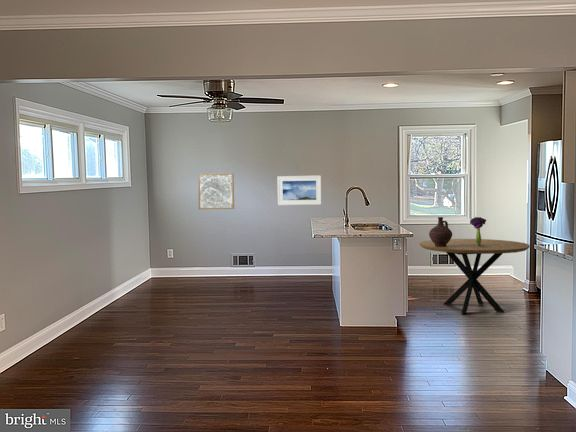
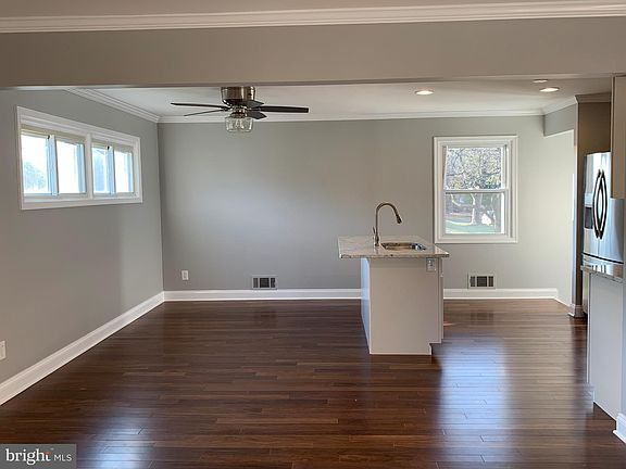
- ceramic jug (440, 231)
- wall art (216, 191)
- bouquet (477, 230)
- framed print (299, 190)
- dining table (472, 276)
